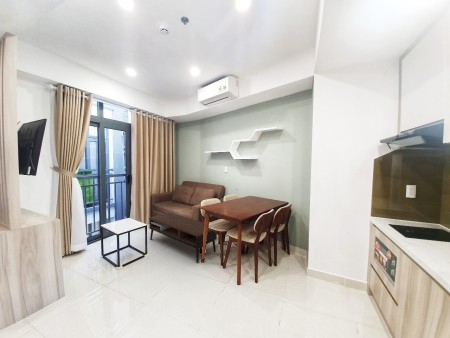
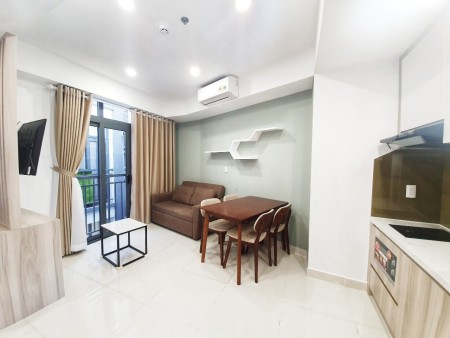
- coffee table (180, 233)
